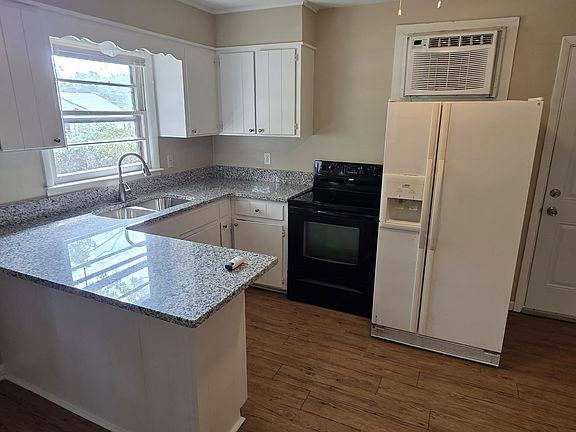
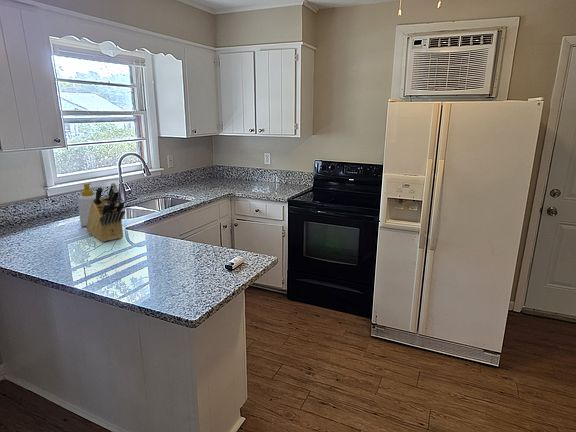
+ soap bottle (88, 204)
+ knife block (104, 209)
